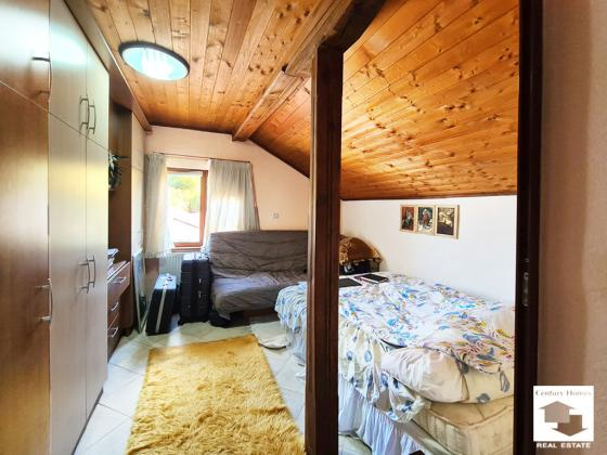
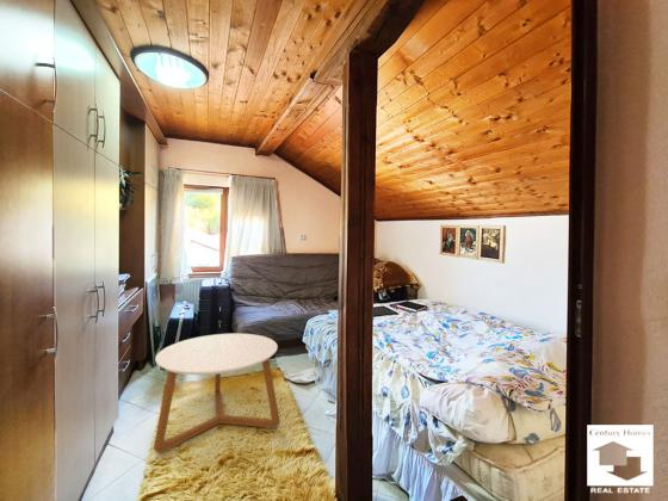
+ coffee table (217, 386)
